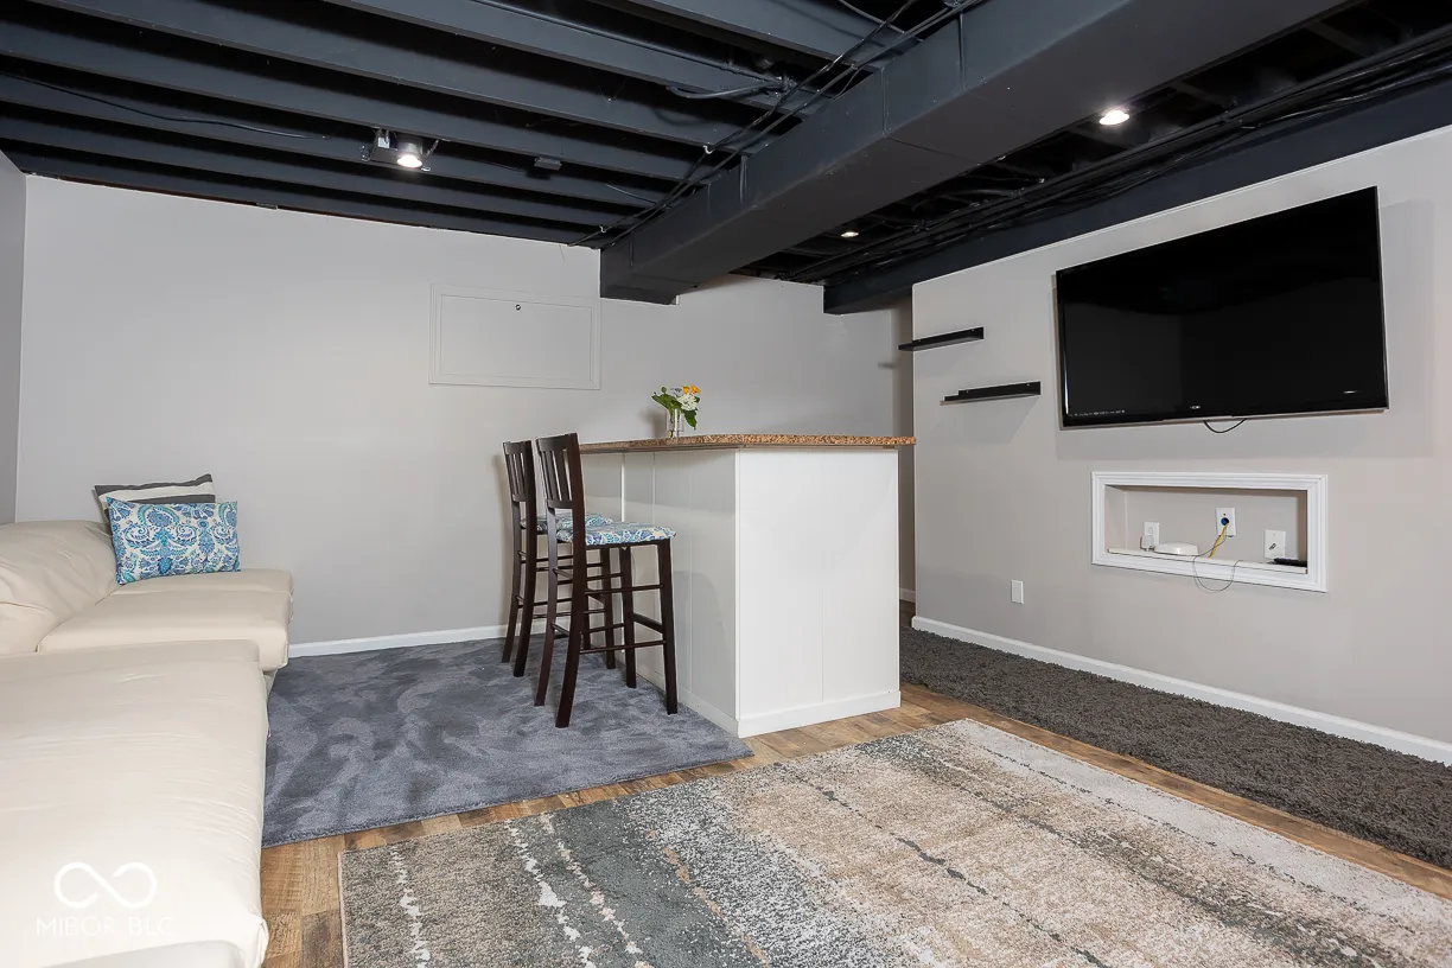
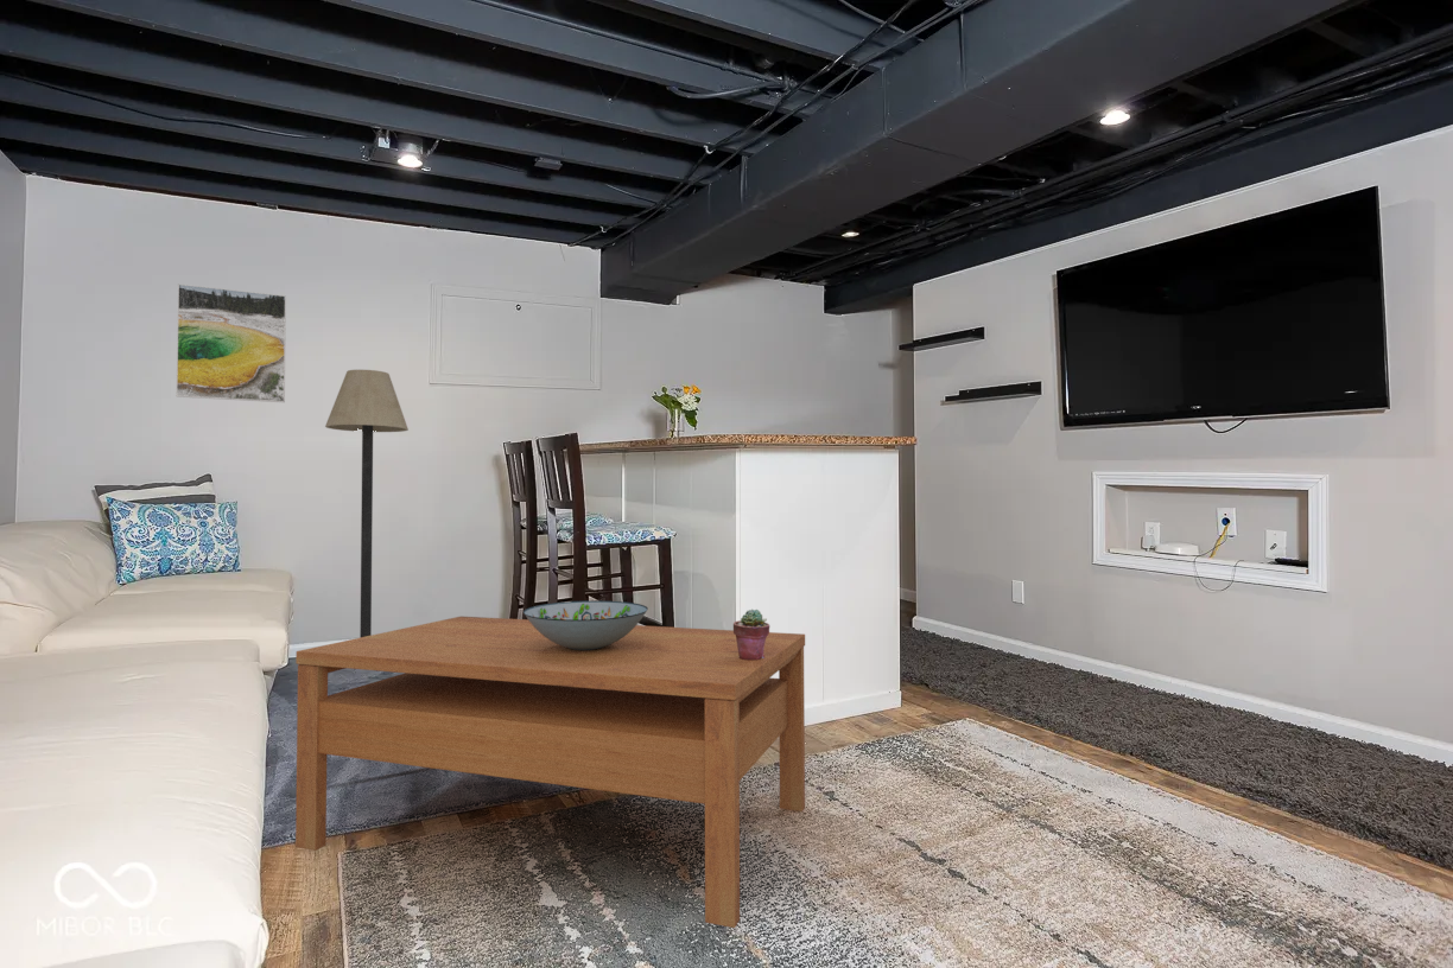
+ decorative bowl (586, 626)
+ coffee table (564, 734)
+ floor lamp (367, 514)
+ potted succulent (750, 632)
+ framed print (233, 344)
